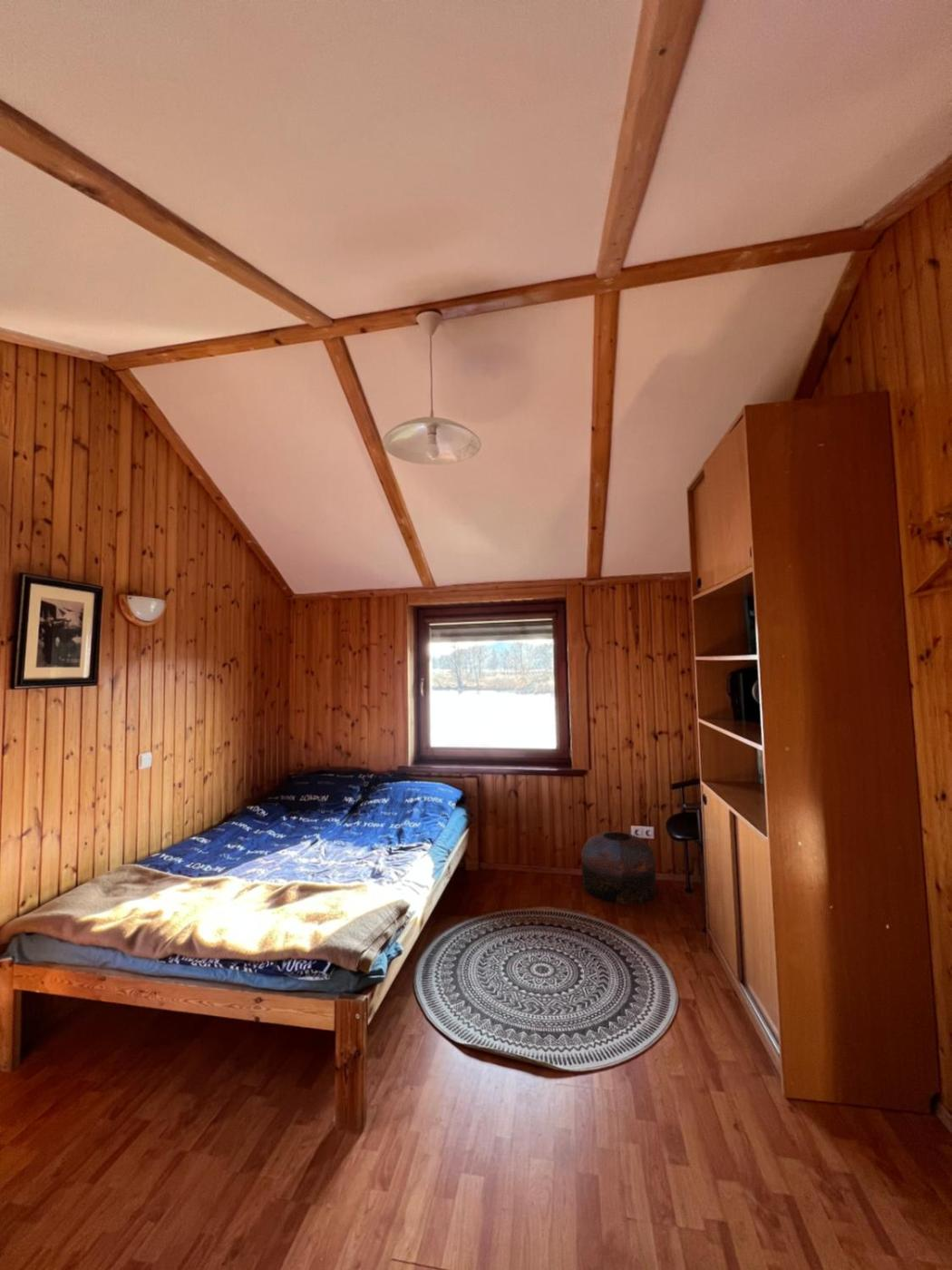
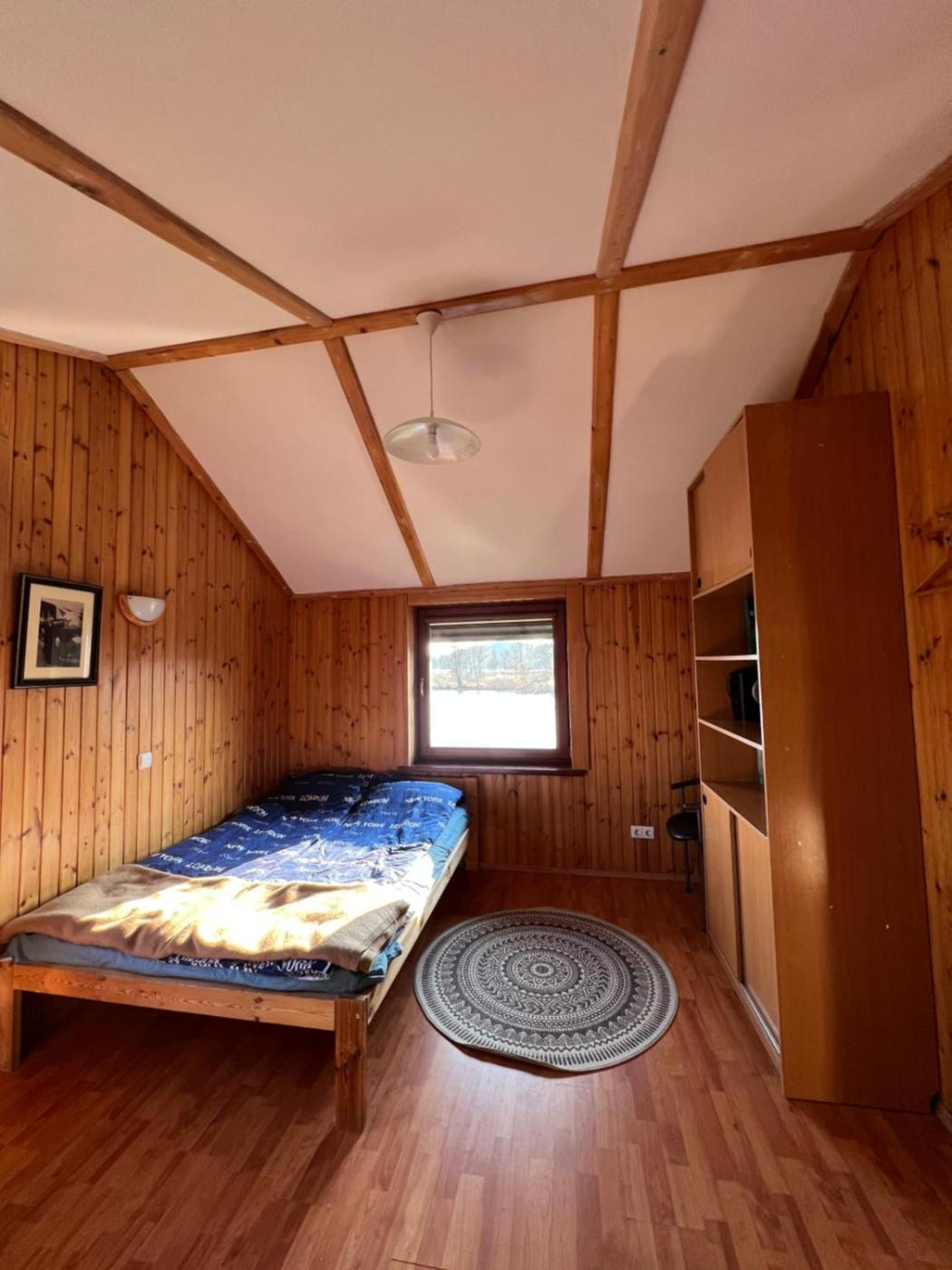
- pouf (617, 862)
